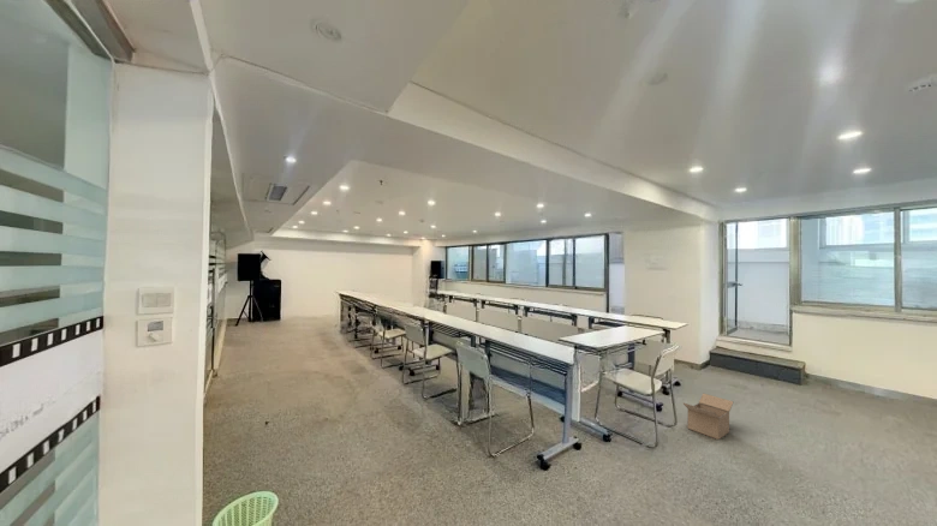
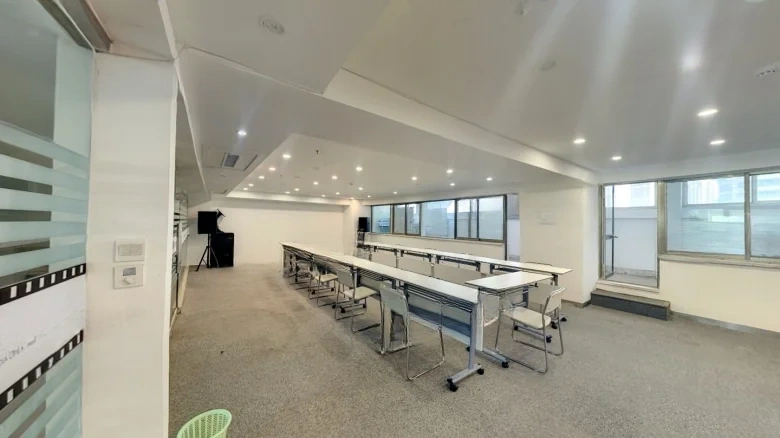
- box (708, 416)
